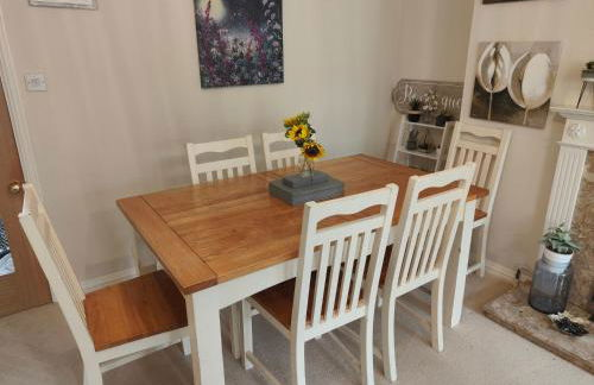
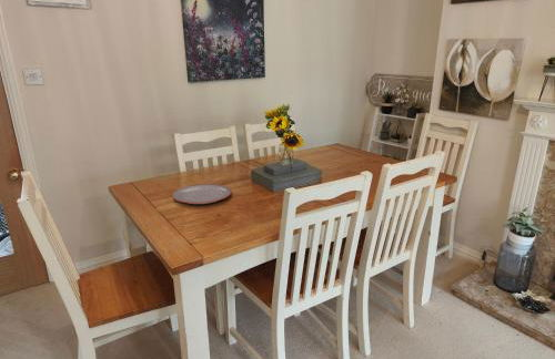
+ plate (202, 194)
